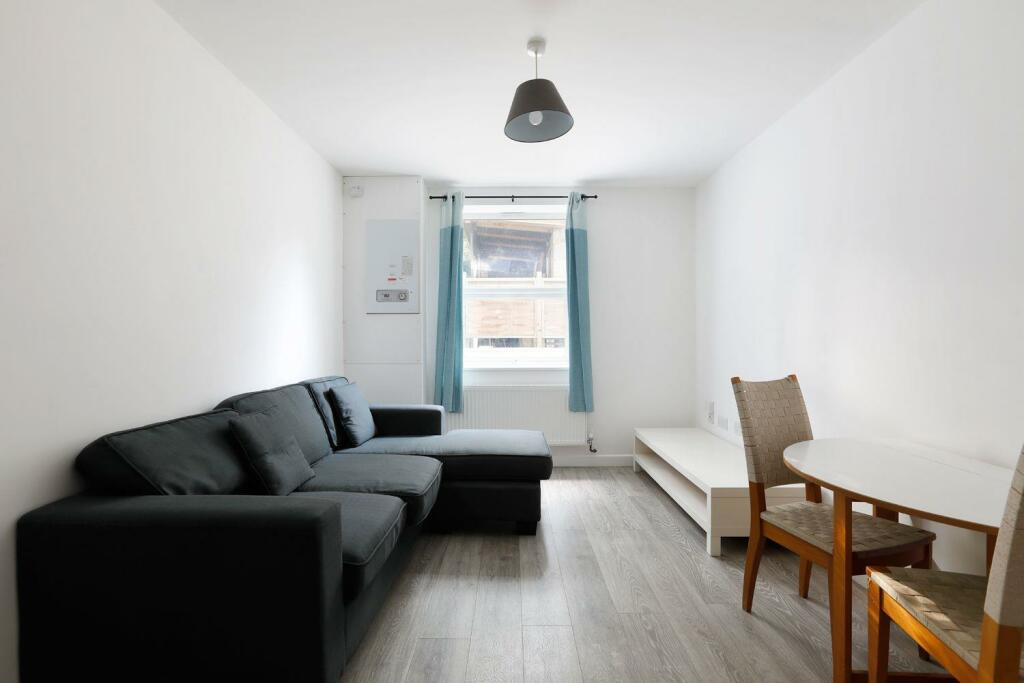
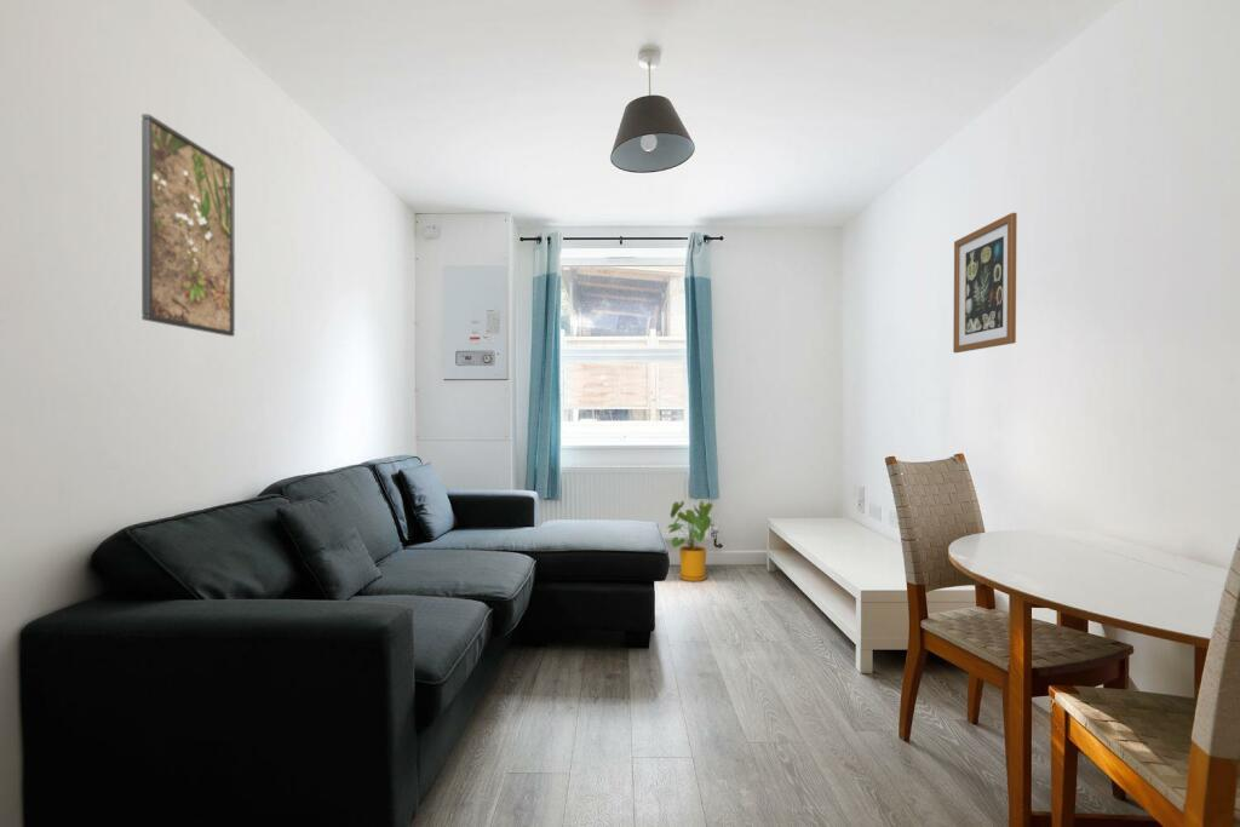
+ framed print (193, 236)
+ house plant (690, 540)
+ wall art (982, 288)
